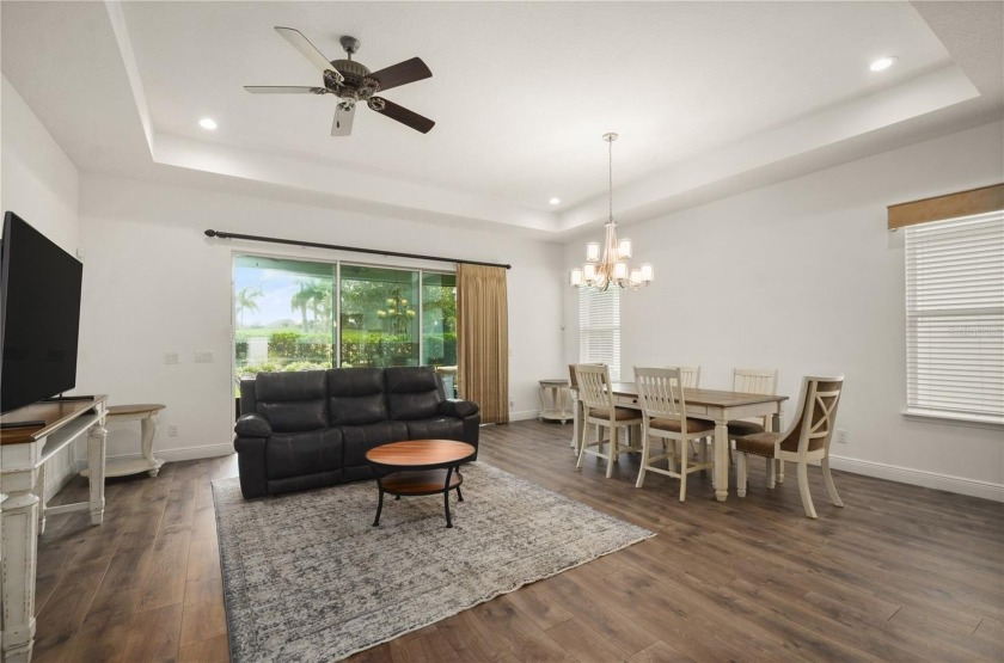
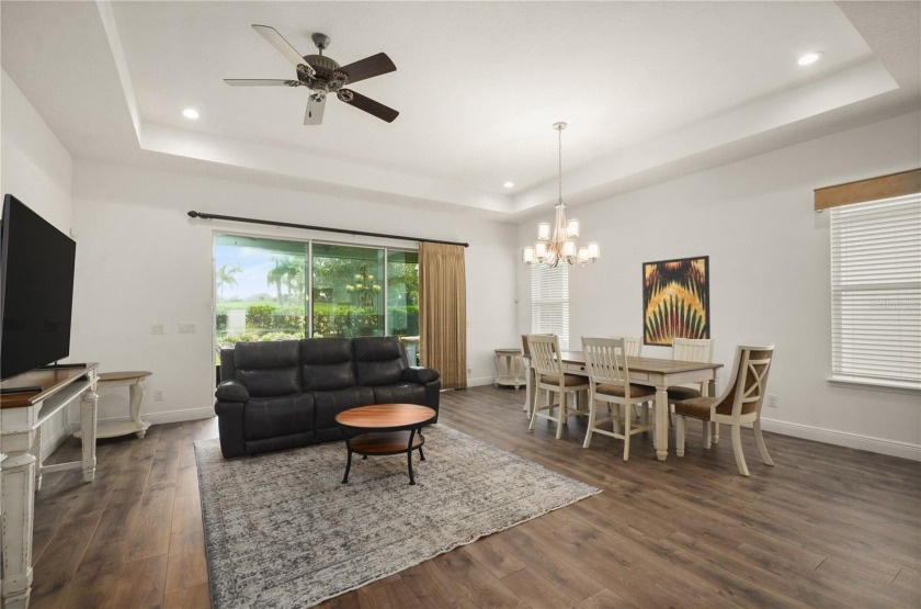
+ wall art (673, 303)
